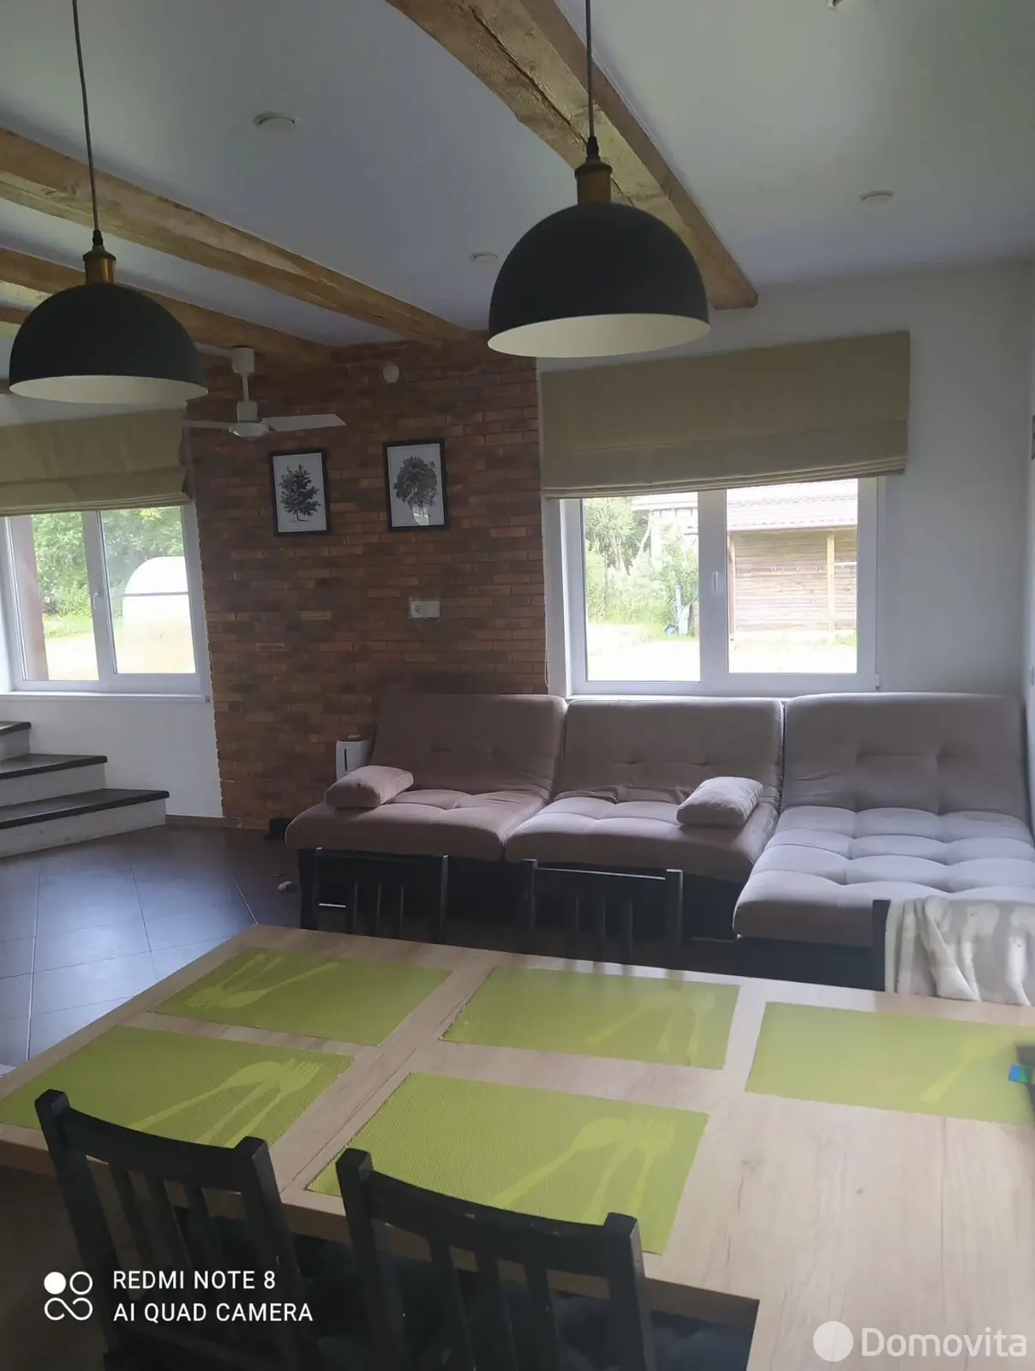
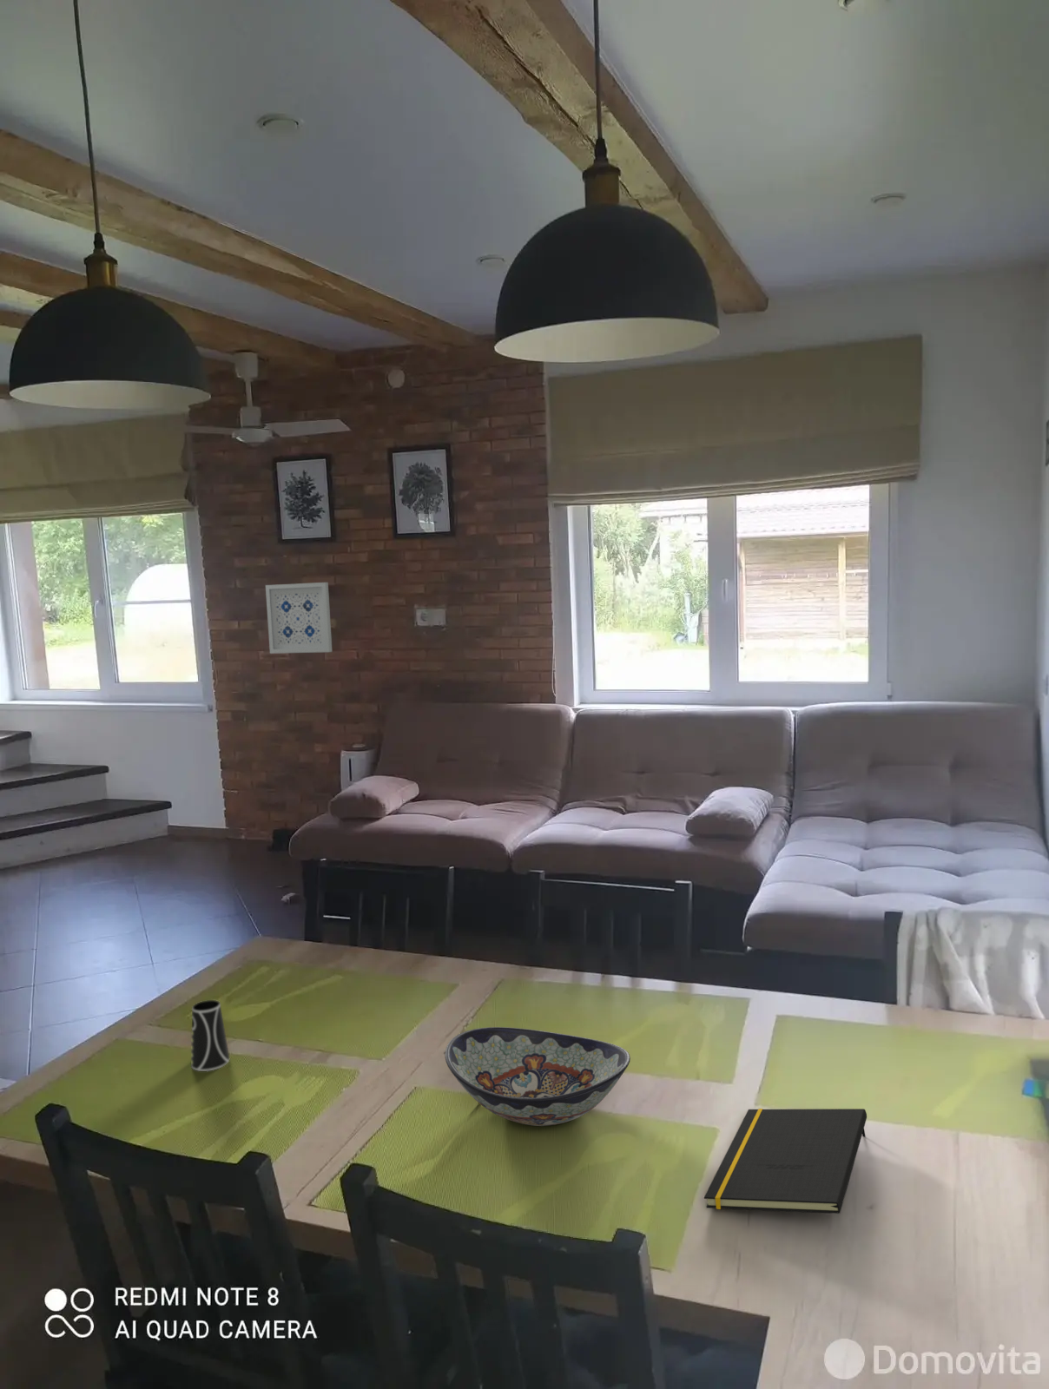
+ notepad (789, 1155)
+ decorative bowl (538, 1081)
+ cup (207, 1034)
+ wall art (298, 618)
